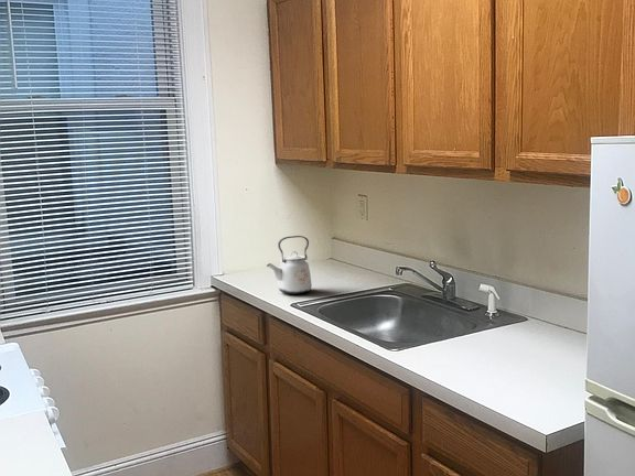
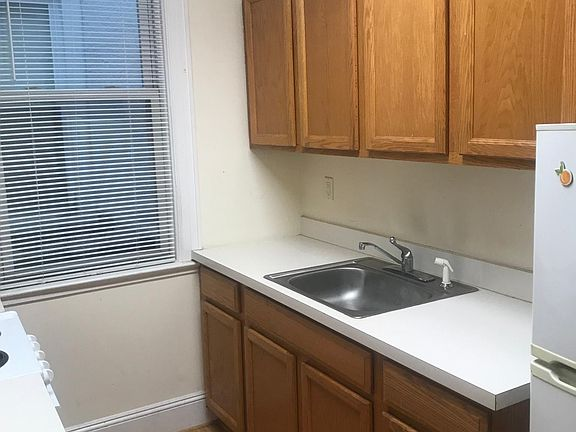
- kettle (288, 264)
